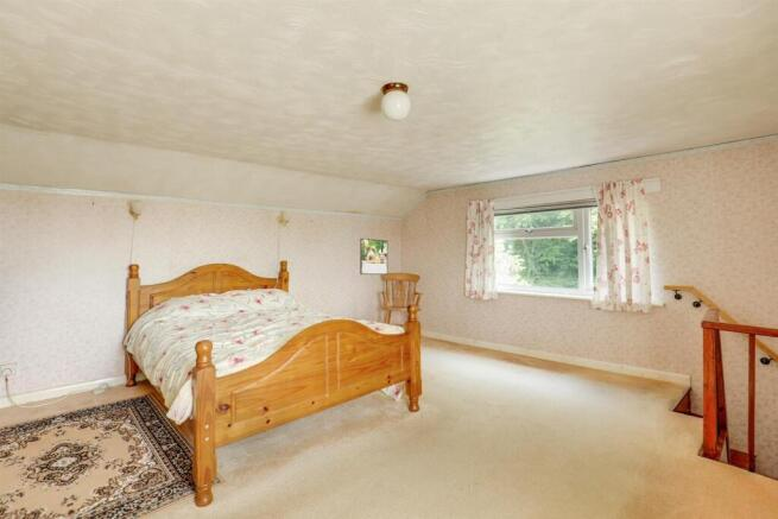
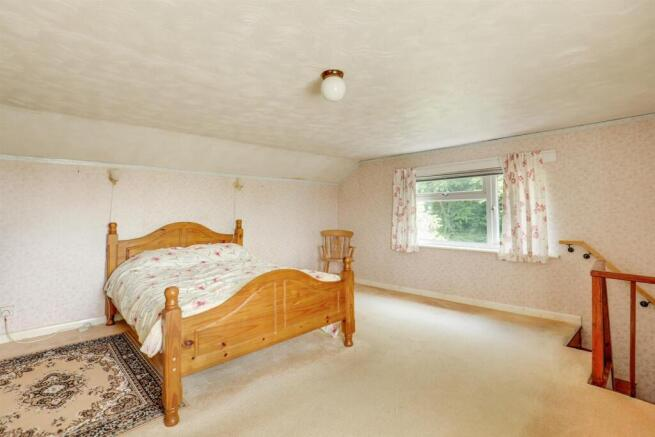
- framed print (374, 257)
